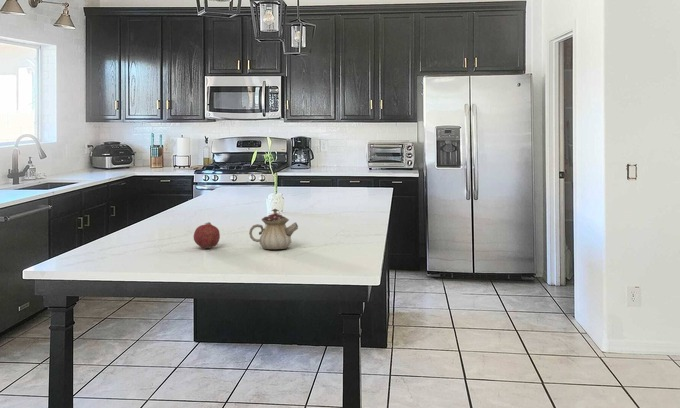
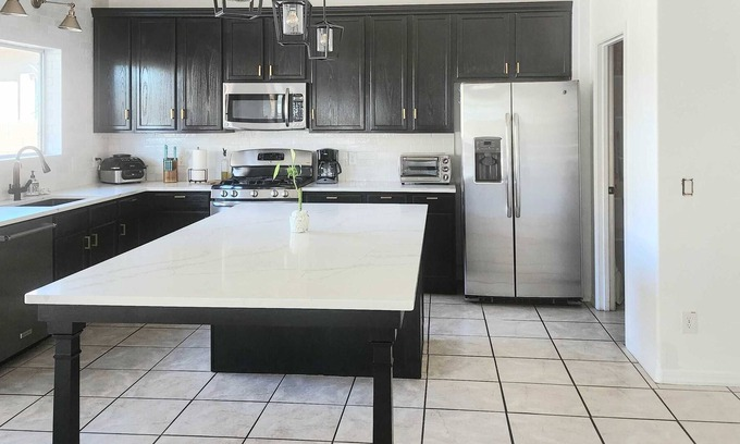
- teapot (273, 228)
- fruit (207, 235)
